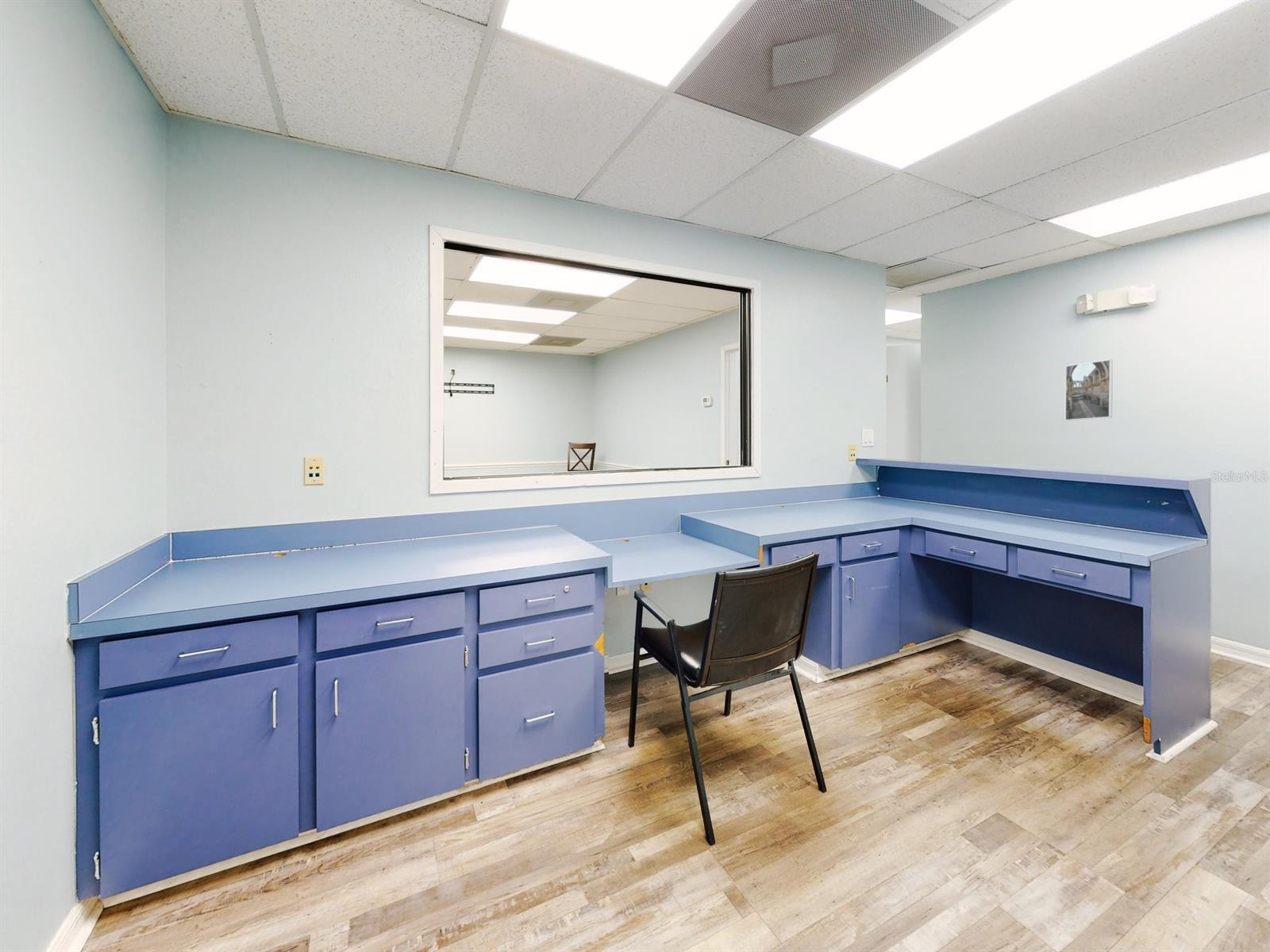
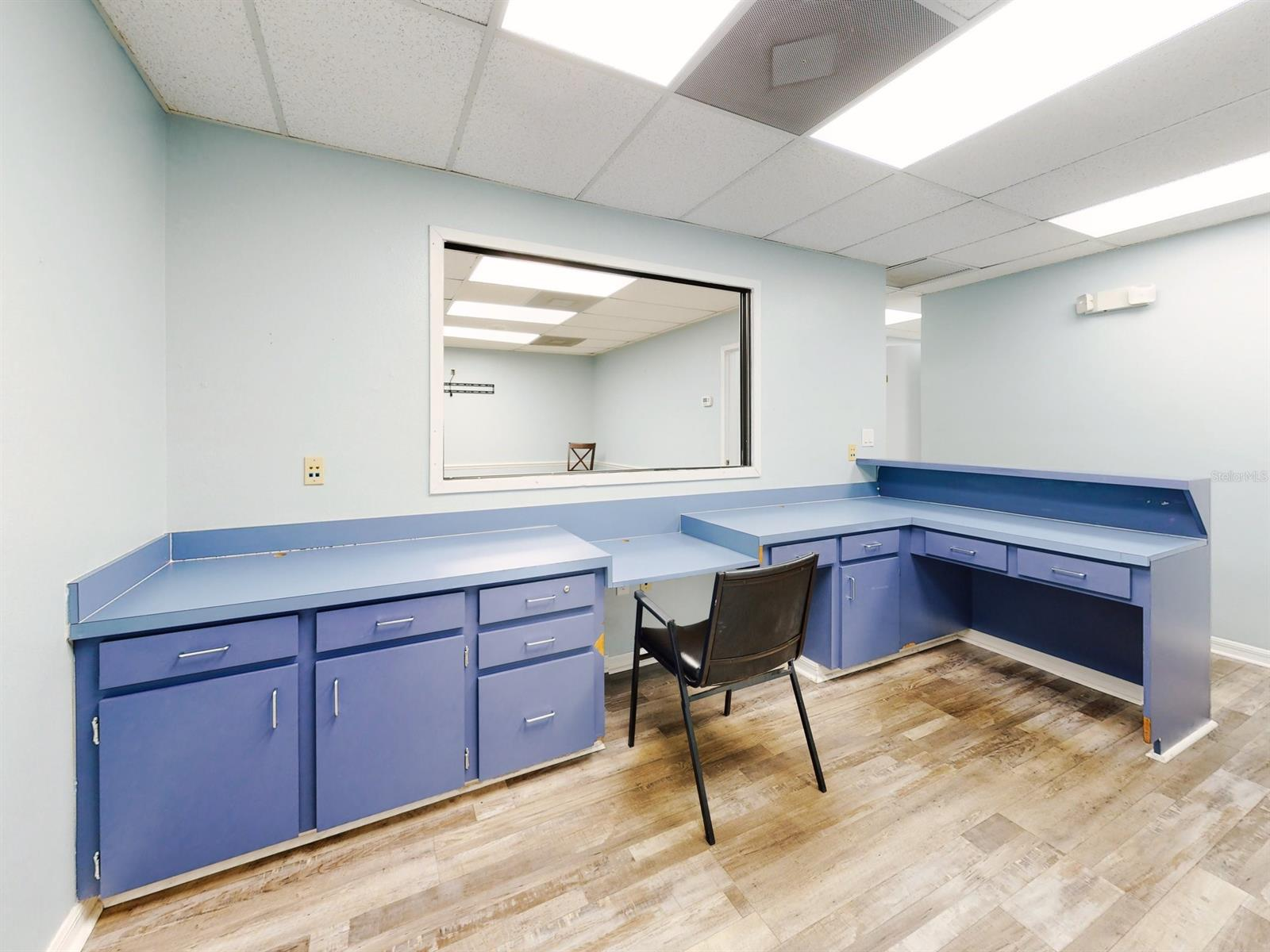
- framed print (1087, 390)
